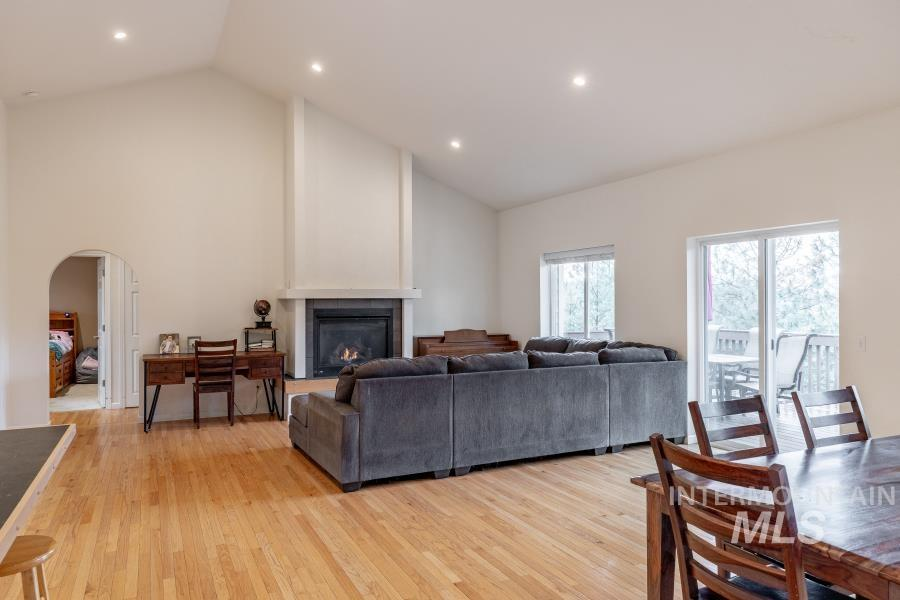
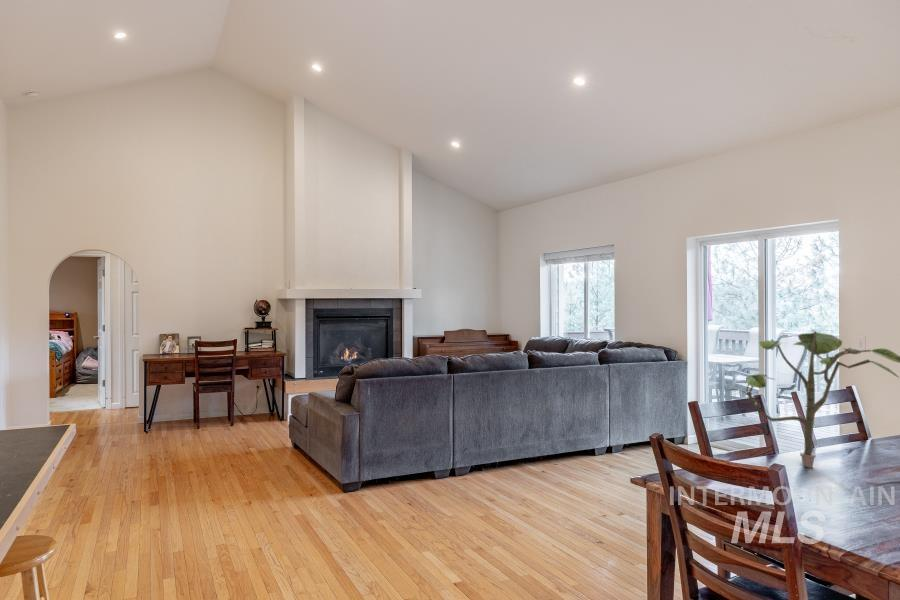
+ potted plant (807, 404)
